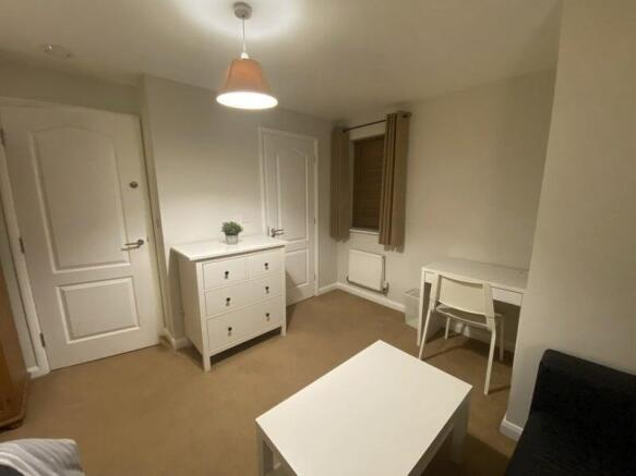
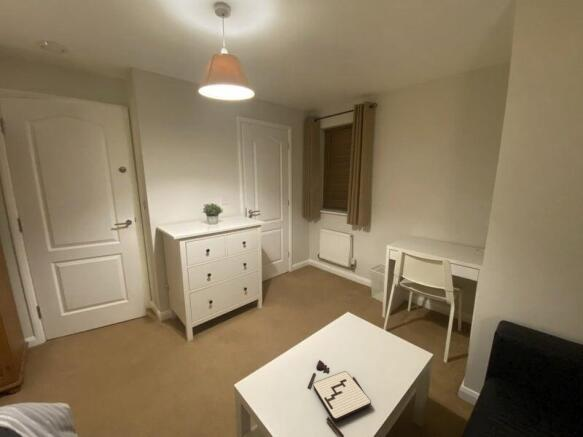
+ board game (337, 388)
